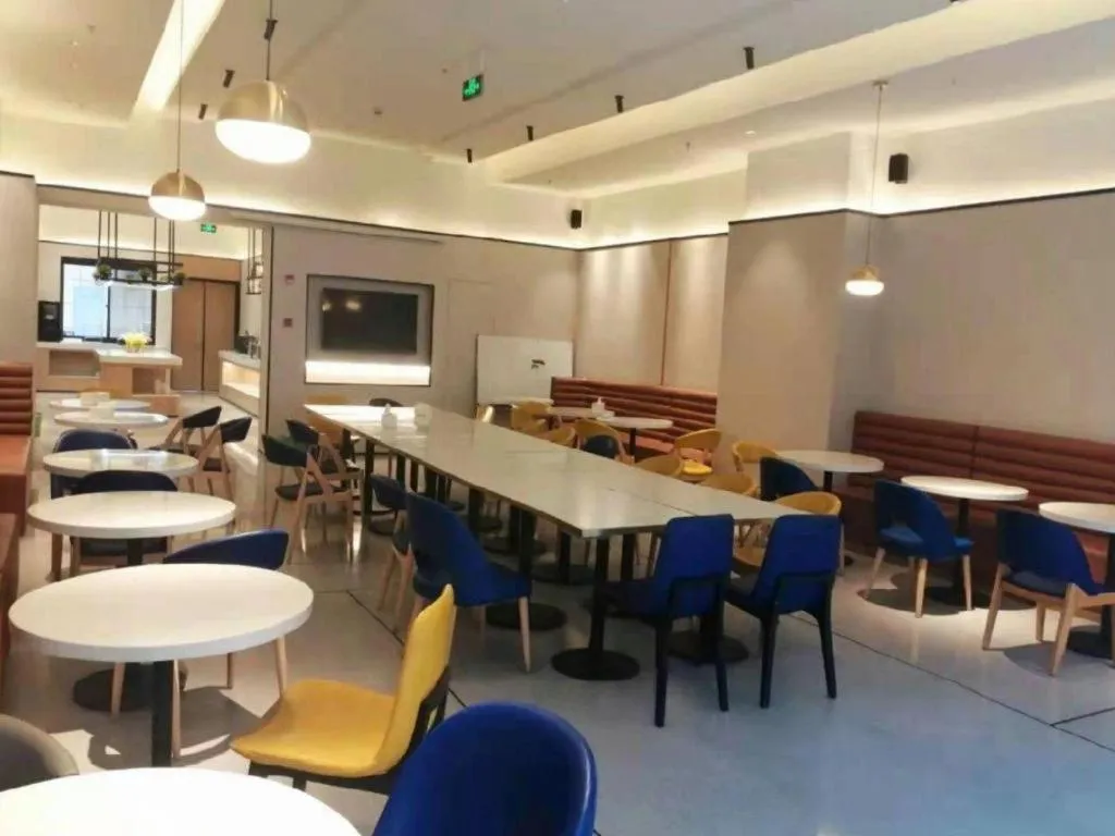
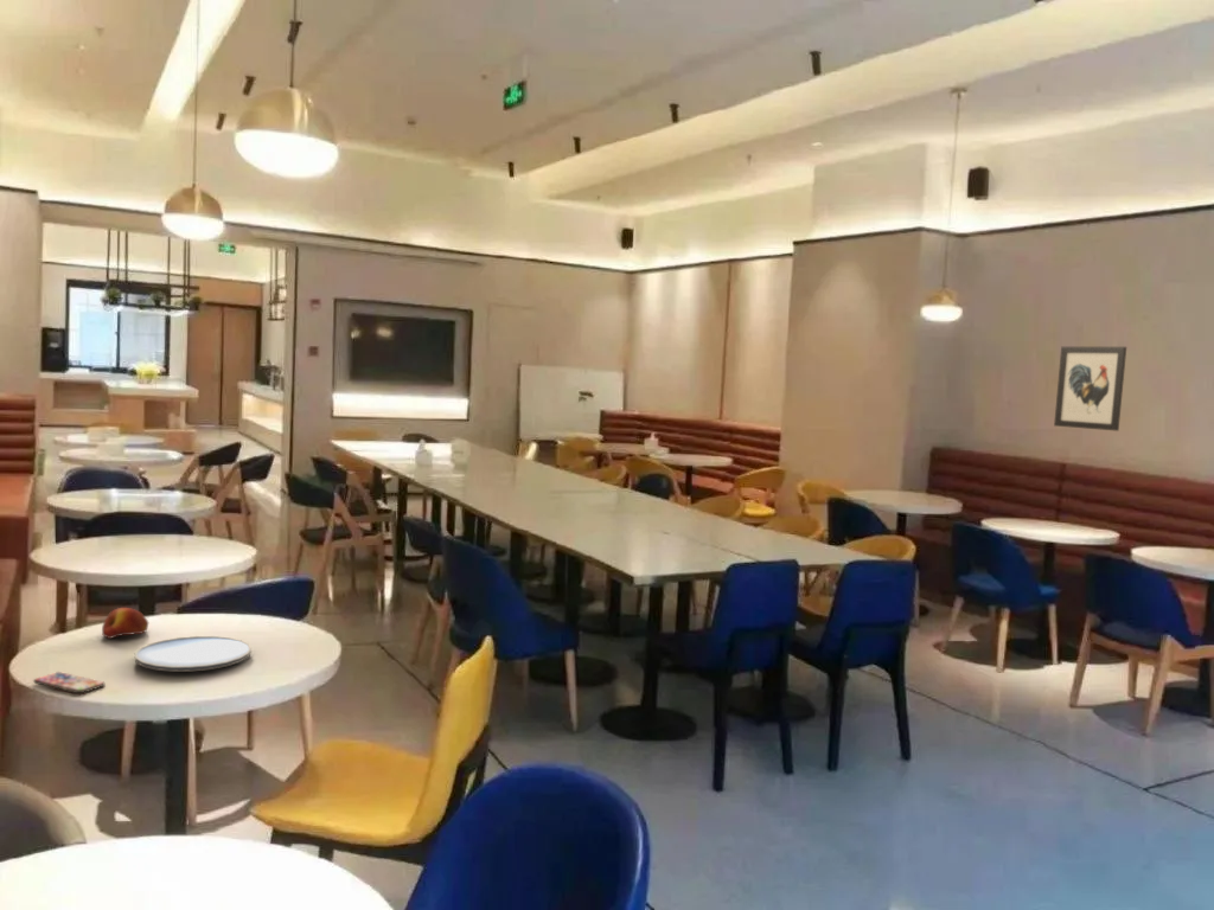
+ plate (193, 654)
+ wall art (1088, 387)
+ smartphone (69, 682)
+ apple (124, 621)
